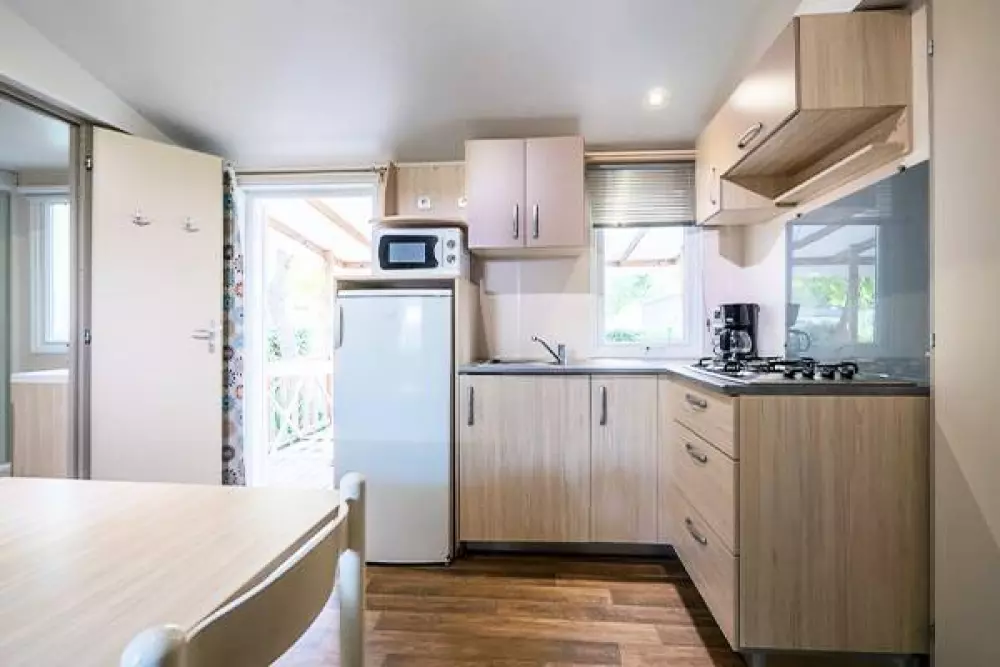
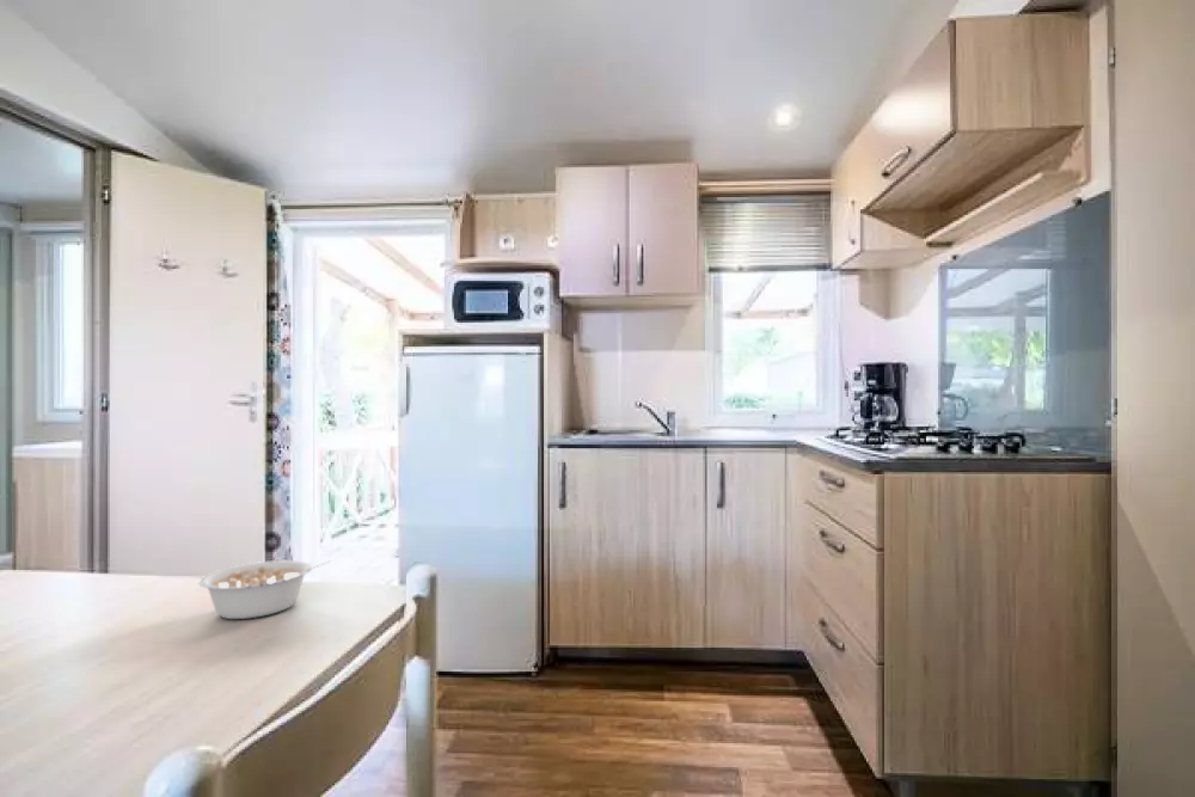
+ legume (262, 586)
